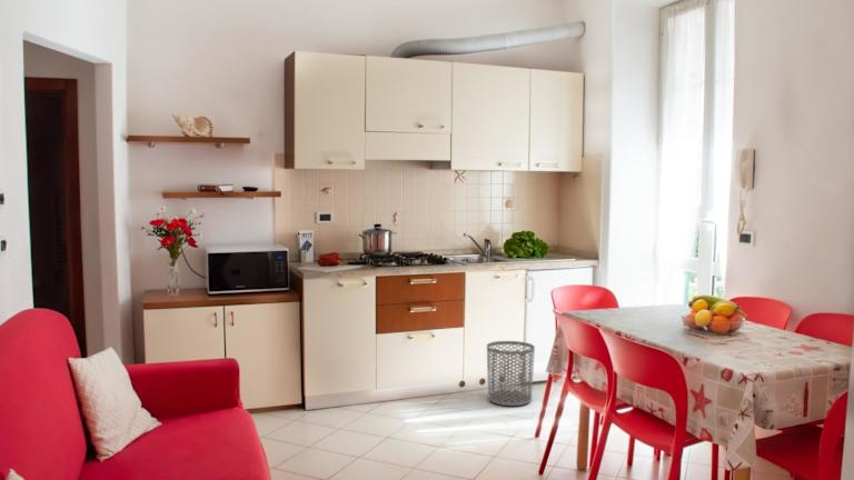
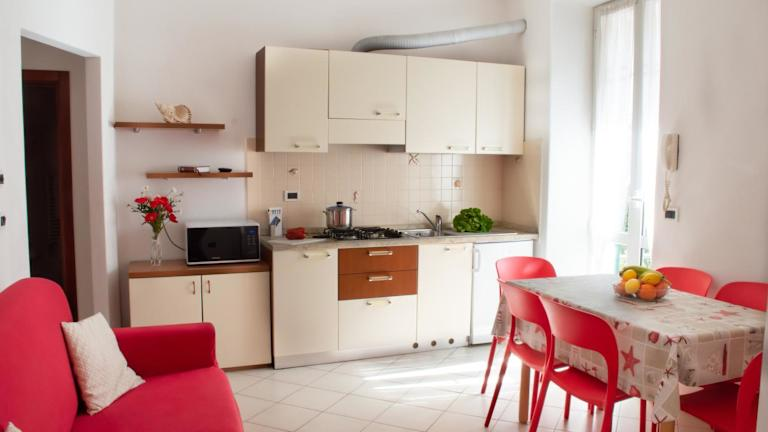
- waste bin (510, 372)
